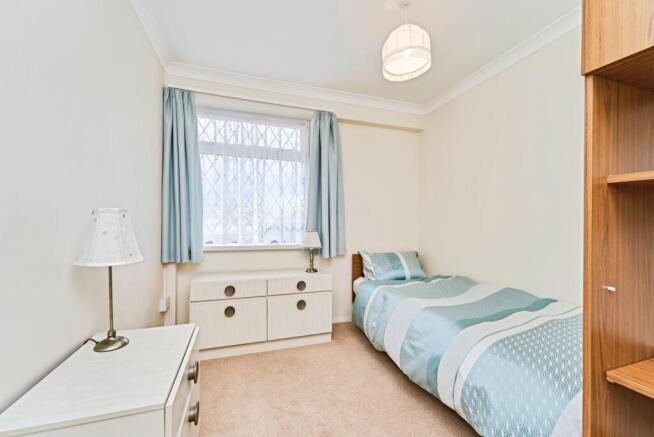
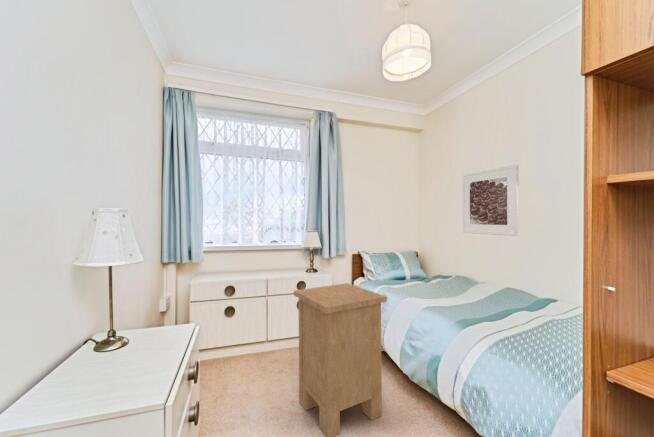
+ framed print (487, 202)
+ nightstand (336, 349)
